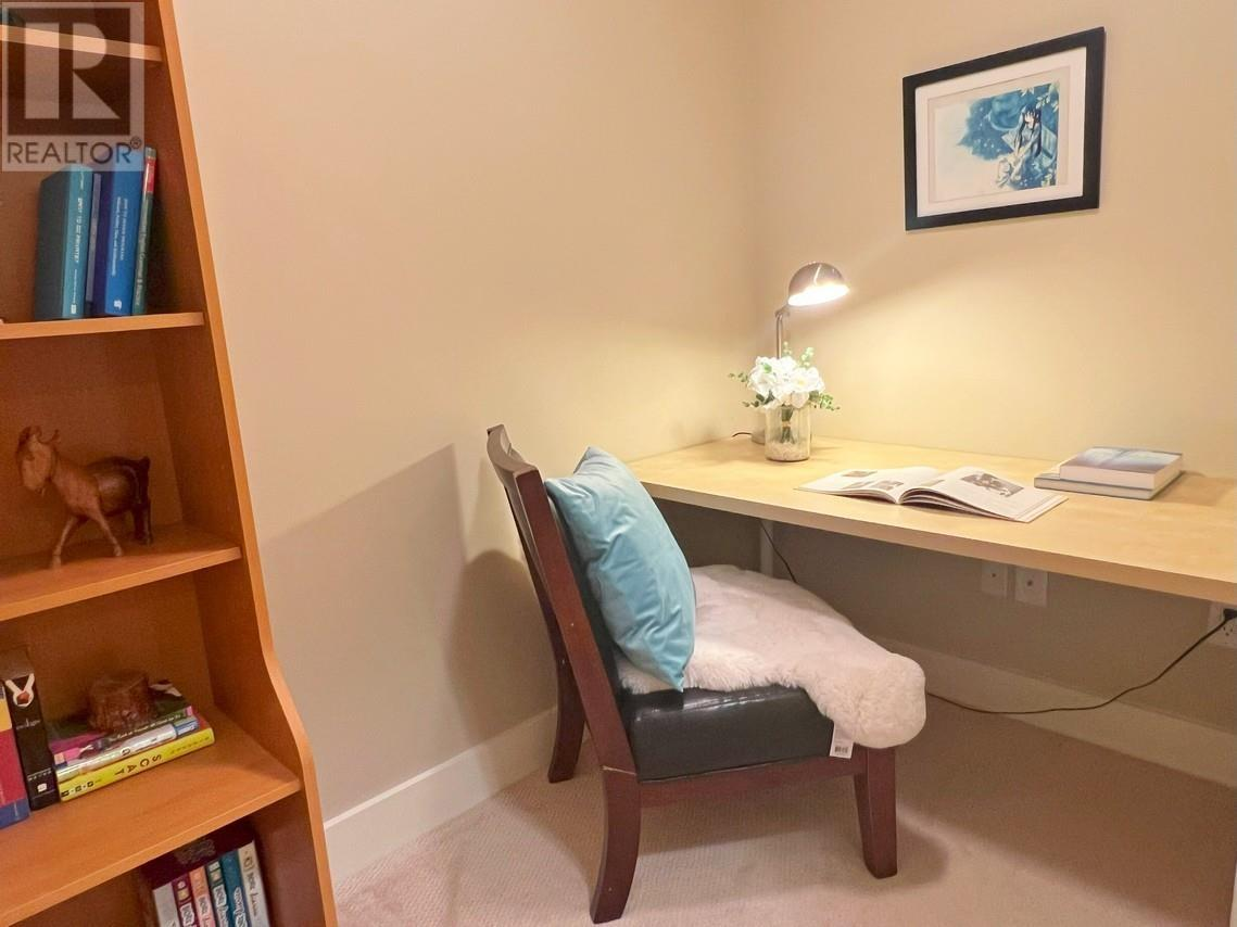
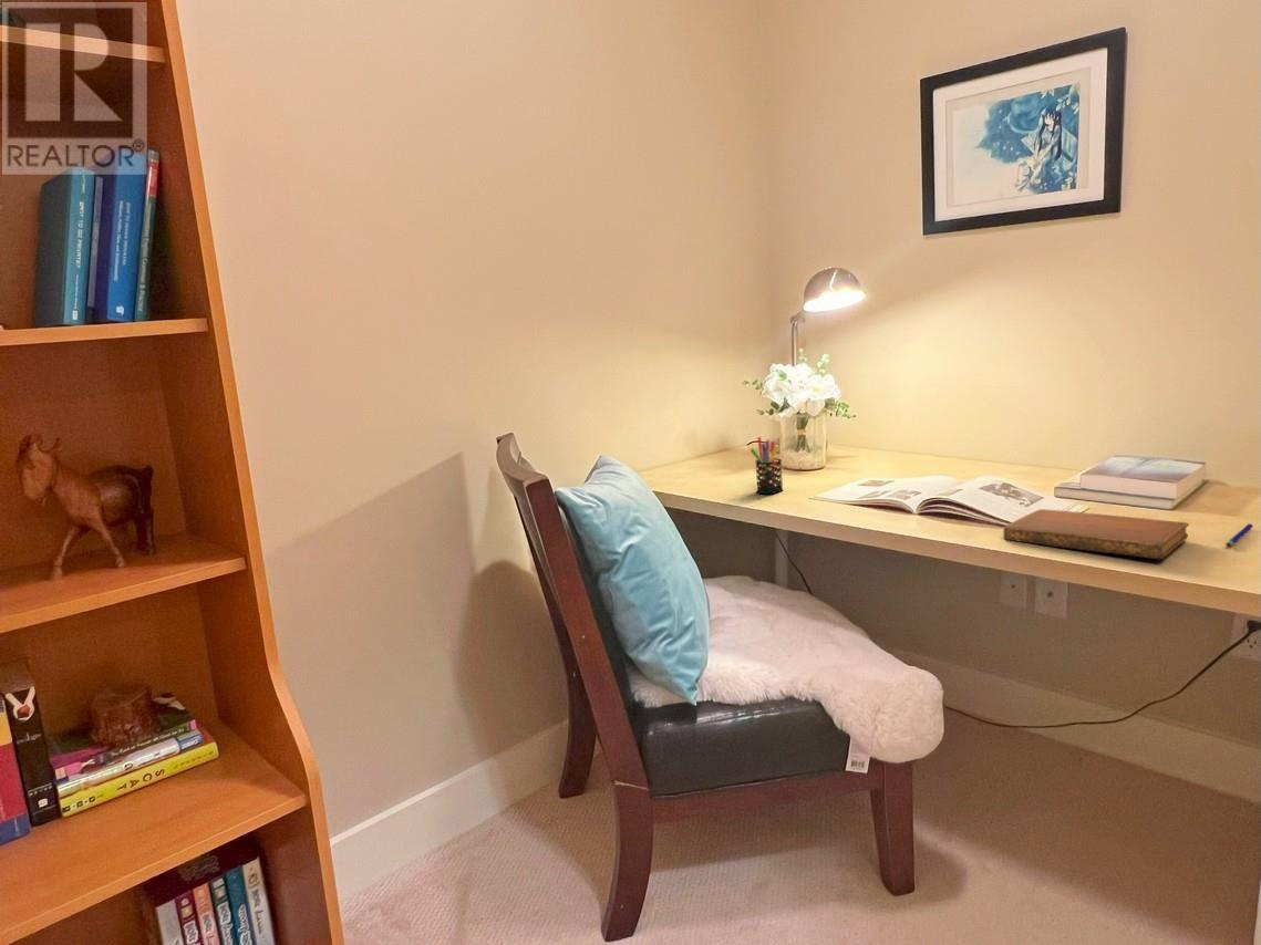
+ pen holder (765, 465)
+ notebook (1094, 531)
+ pen (1239, 534)
